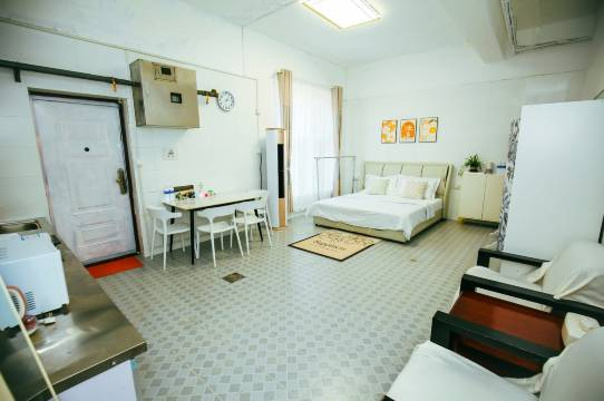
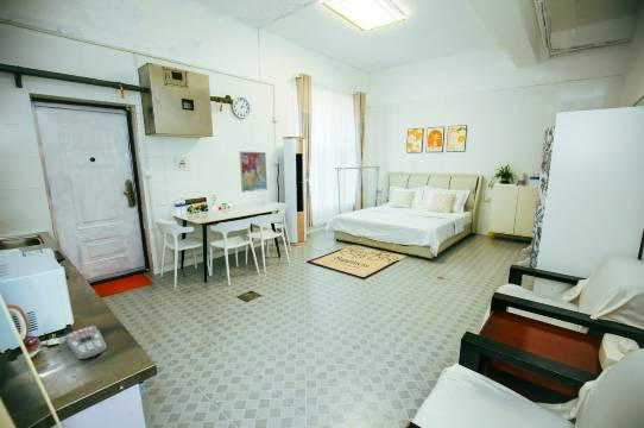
+ wall art (253, 171)
+ remote control (86, 342)
